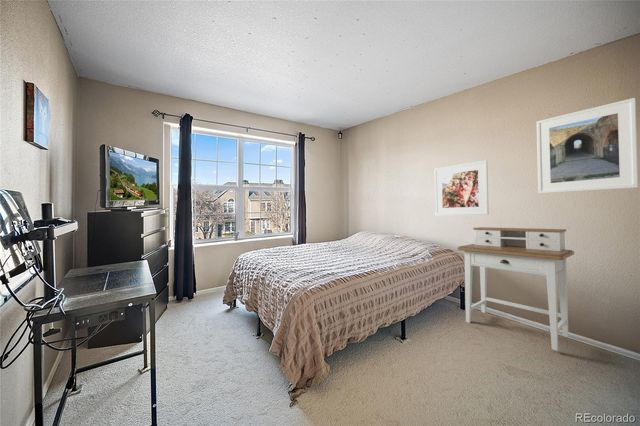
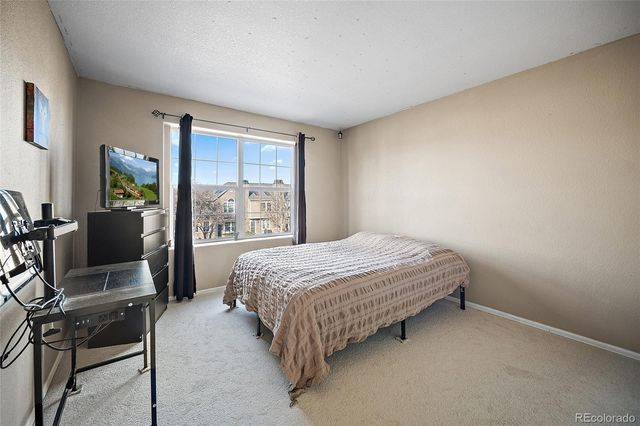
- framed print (459, 189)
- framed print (581, 150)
- desk (512, 270)
